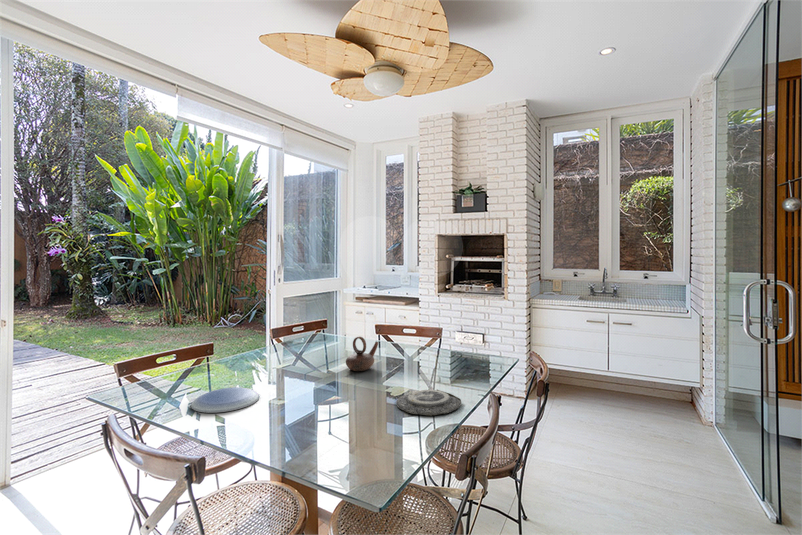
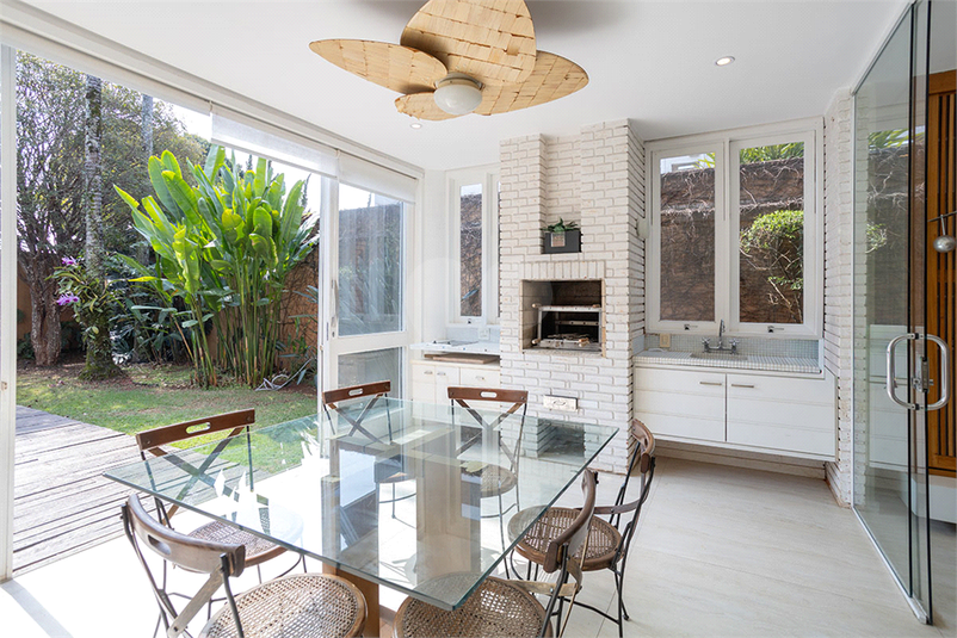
- plate (226, 396)
- plate (428, 399)
- teapot (363, 352)
